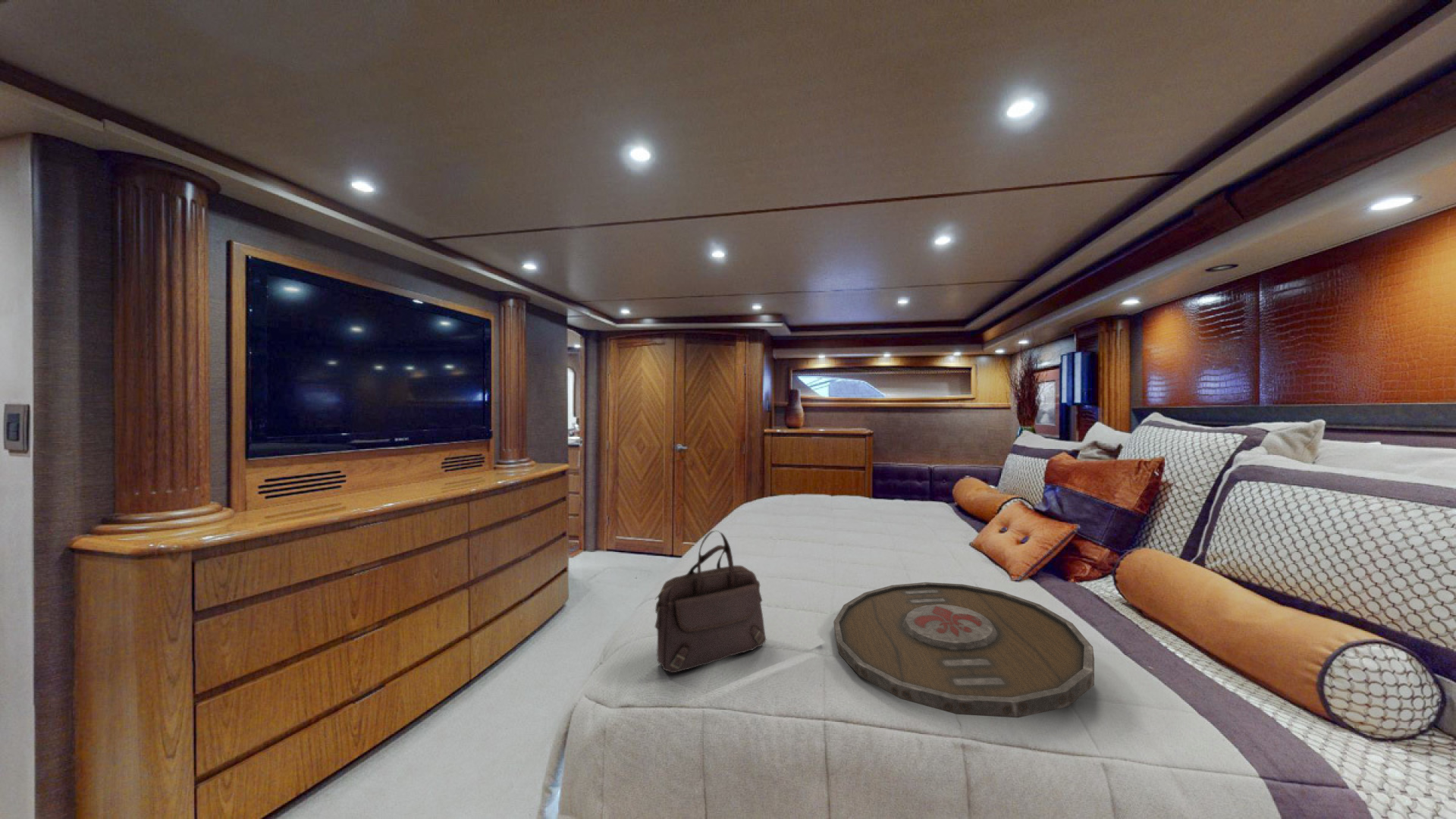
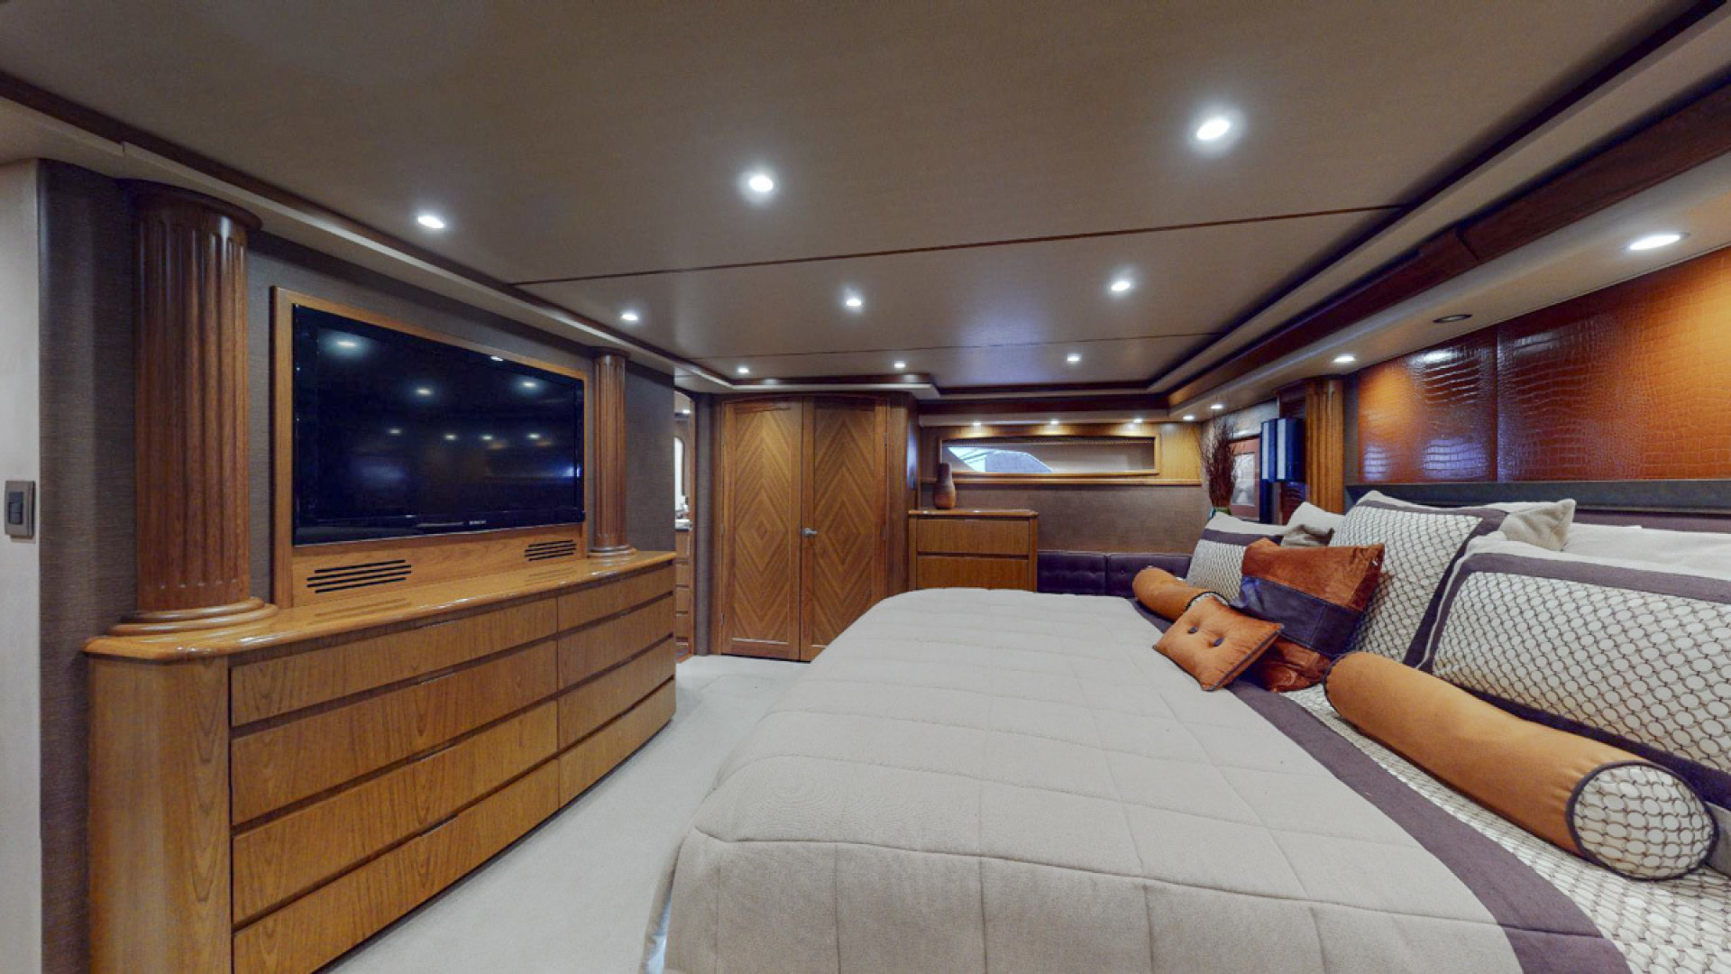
- handbag (711, 591)
- serving tray (949, 632)
